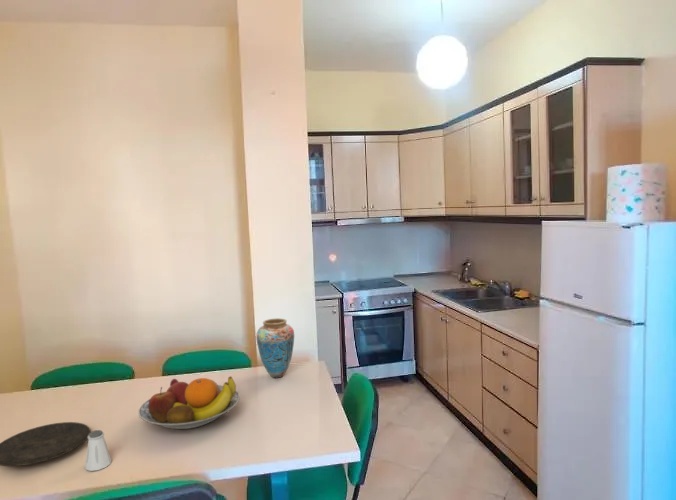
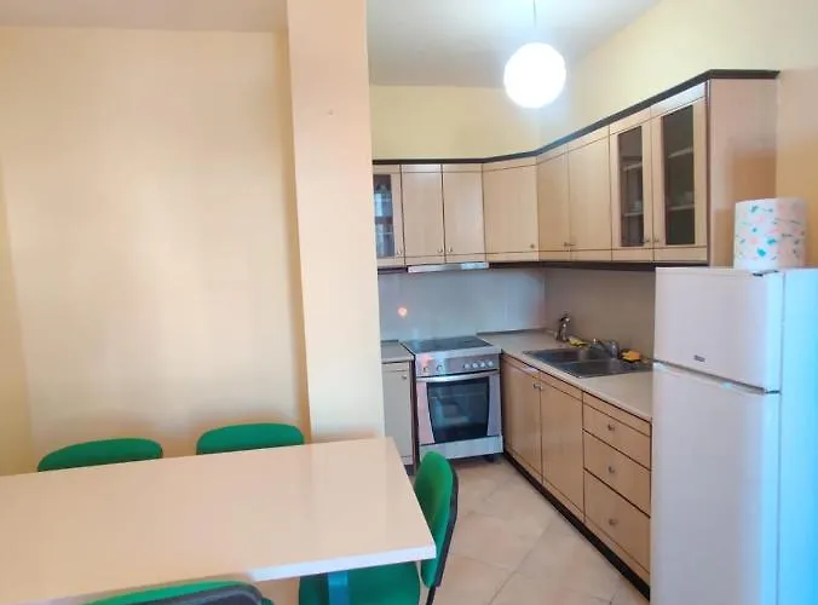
- saltshaker (97, 448)
- vase (276, 348)
- fruit bowl (190, 398)
- plate (43, 445)
